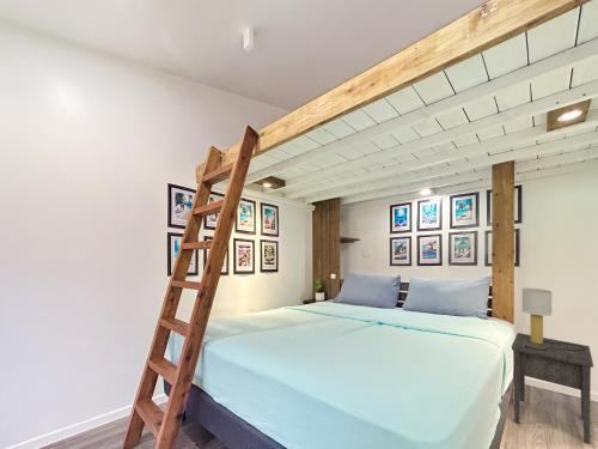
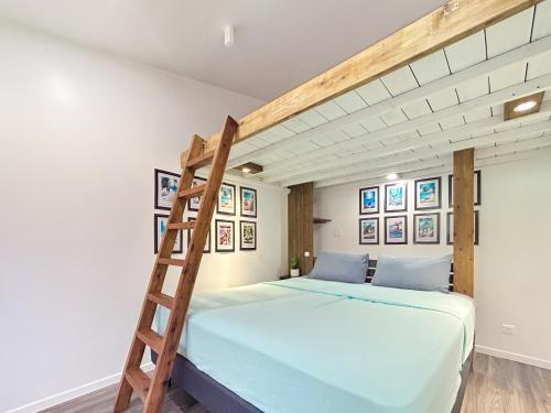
- nightstand (551, 382)
- table lamp (547, 315)
